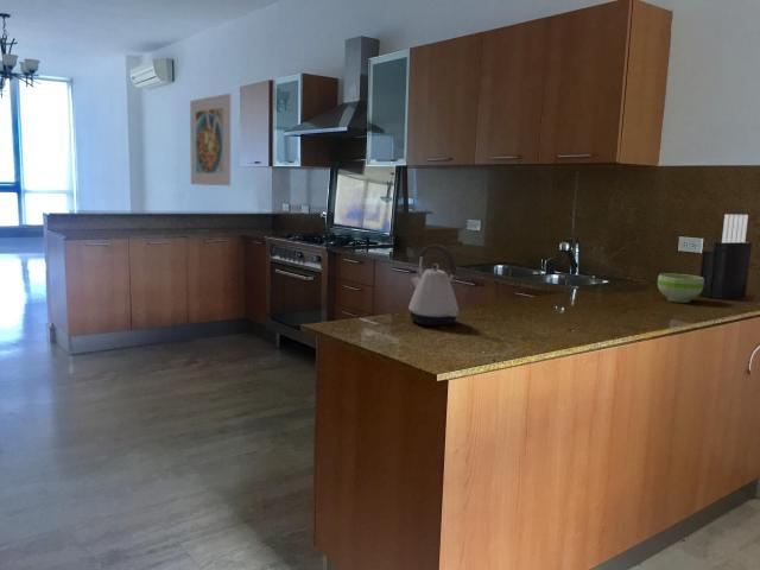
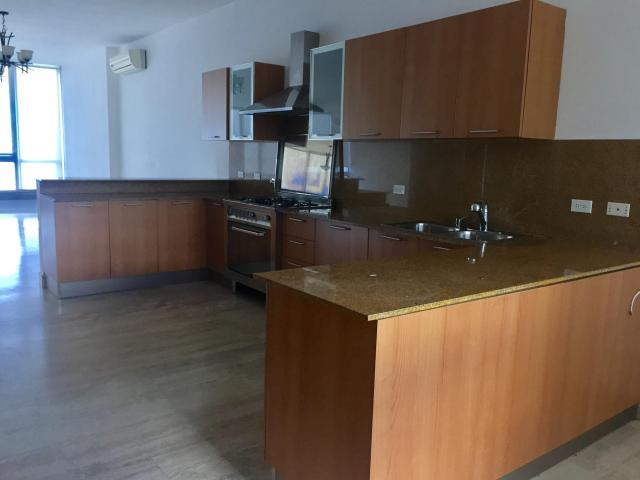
- knife block (723, 255)
- bowl (679, 287)
- kettle (433, 283)
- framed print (209, 141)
